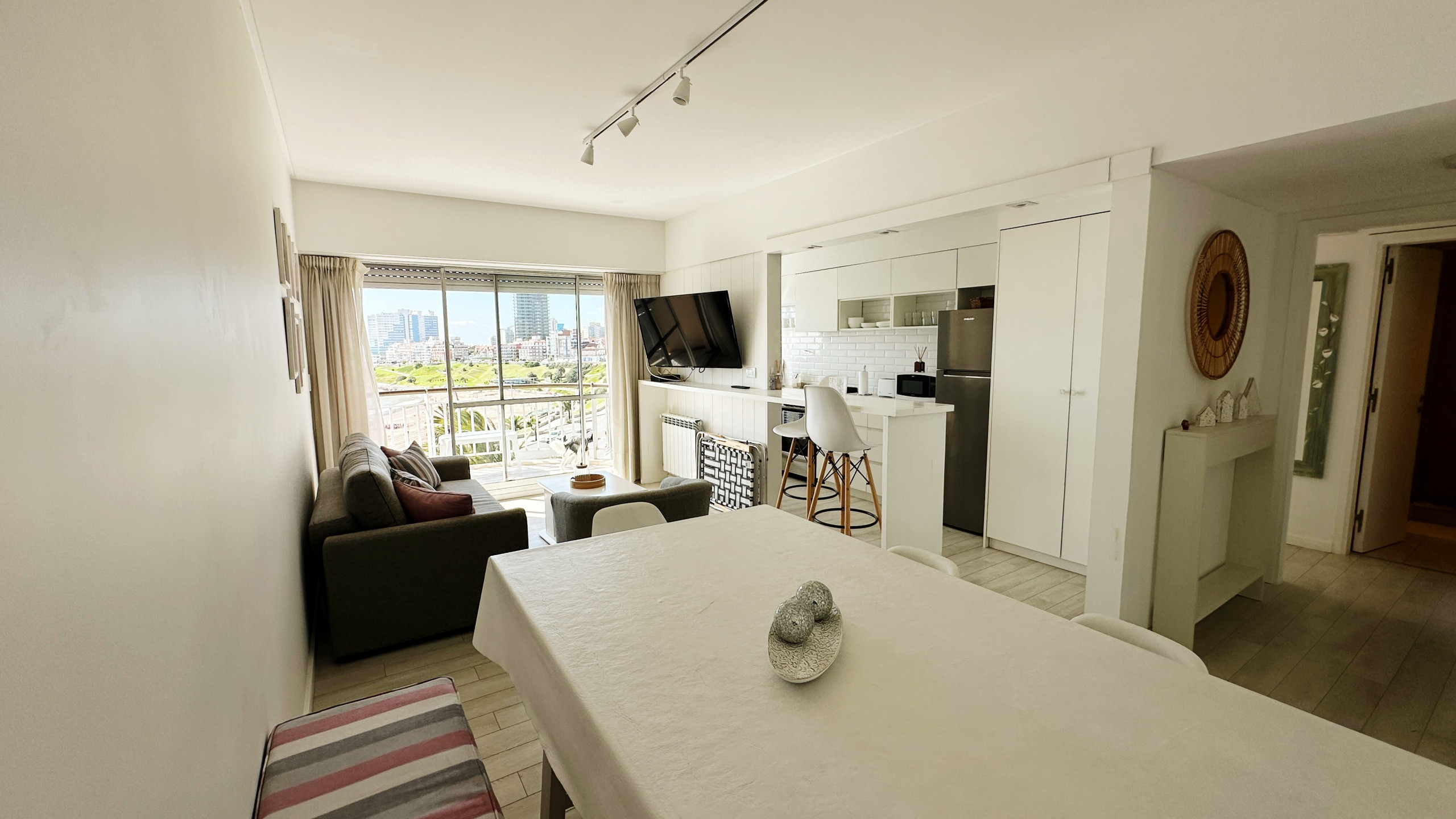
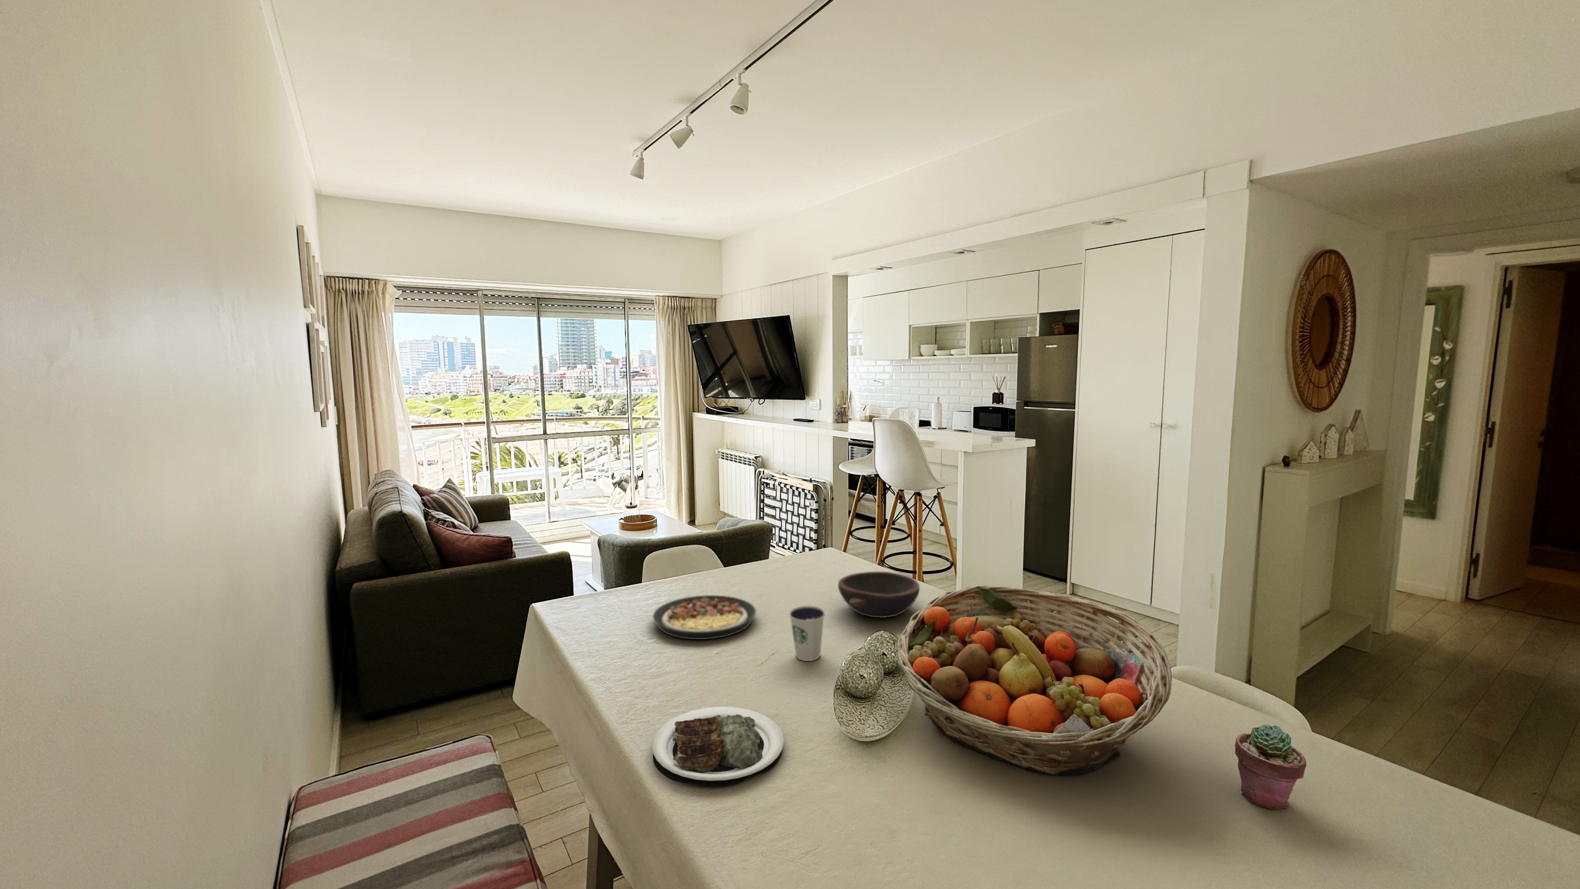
+ plate (705, 614)
+ fruit basket (1022, 670)
+ potted succulent (1269, 762)
+ bowl (878, 596)
+ dixie cup (806, 634)
+ plate (718, 739)
